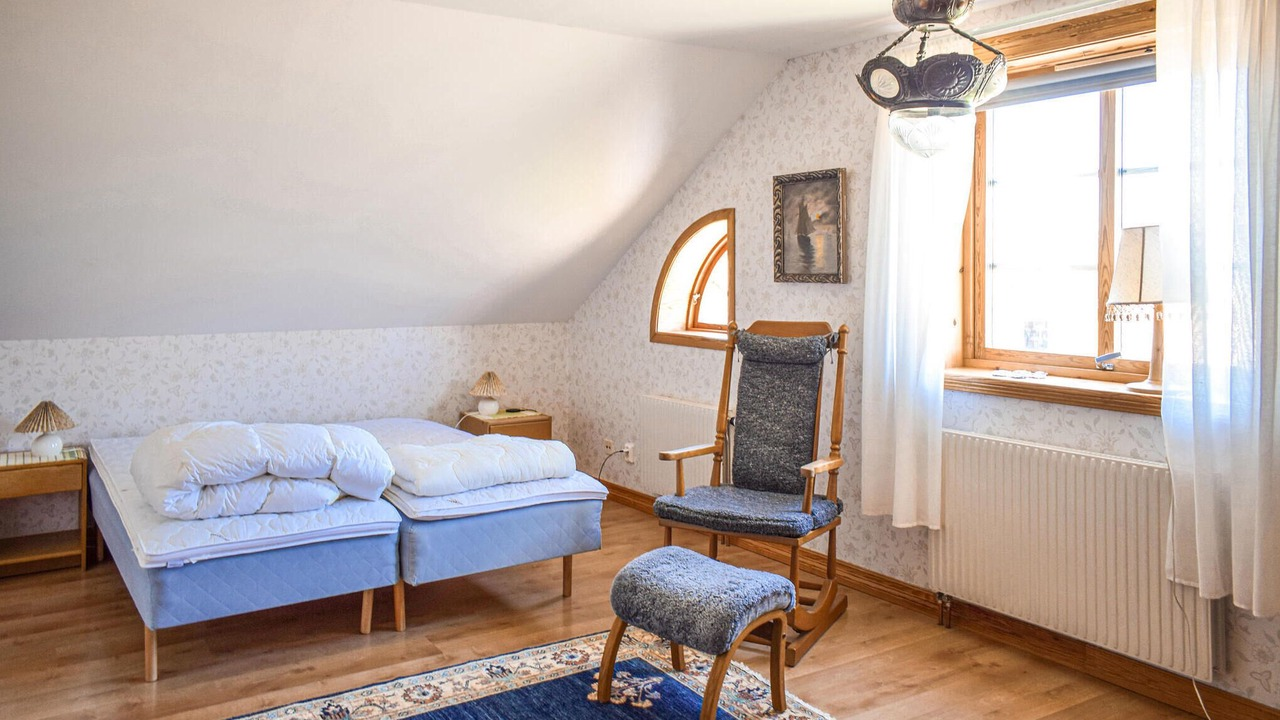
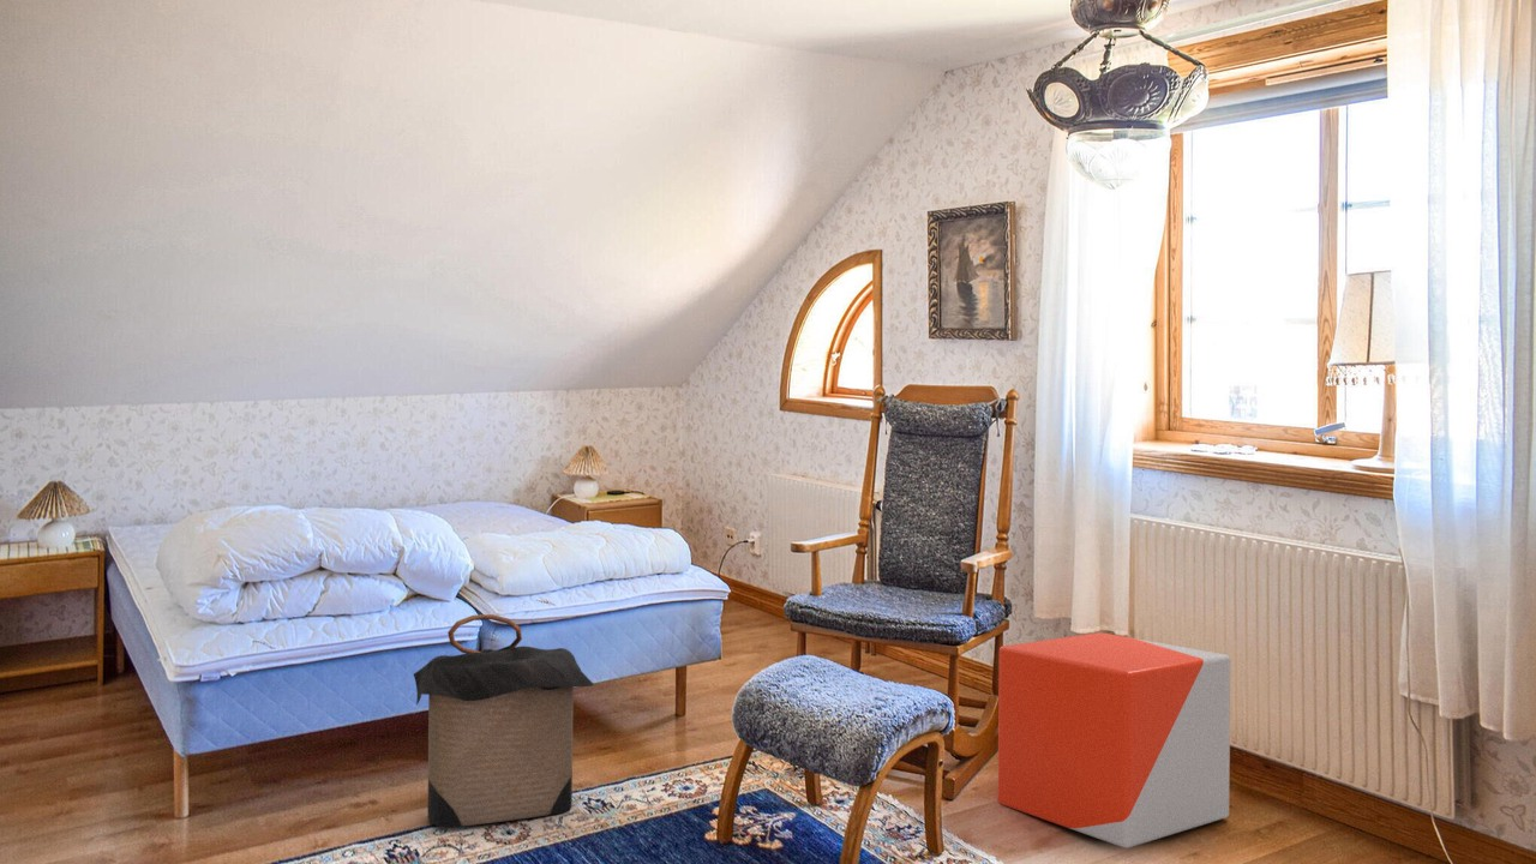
+ stool (1111, 730)
+ laundry hamper (504, 709)
